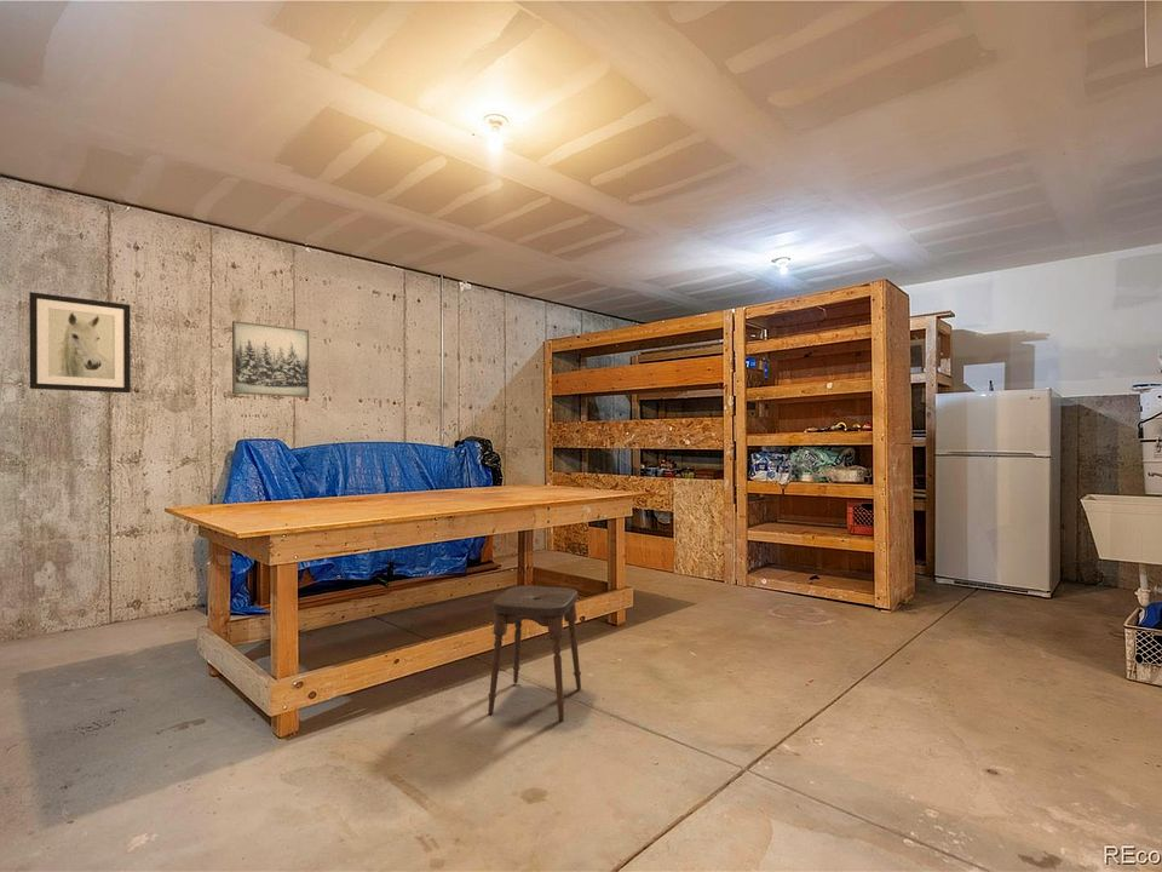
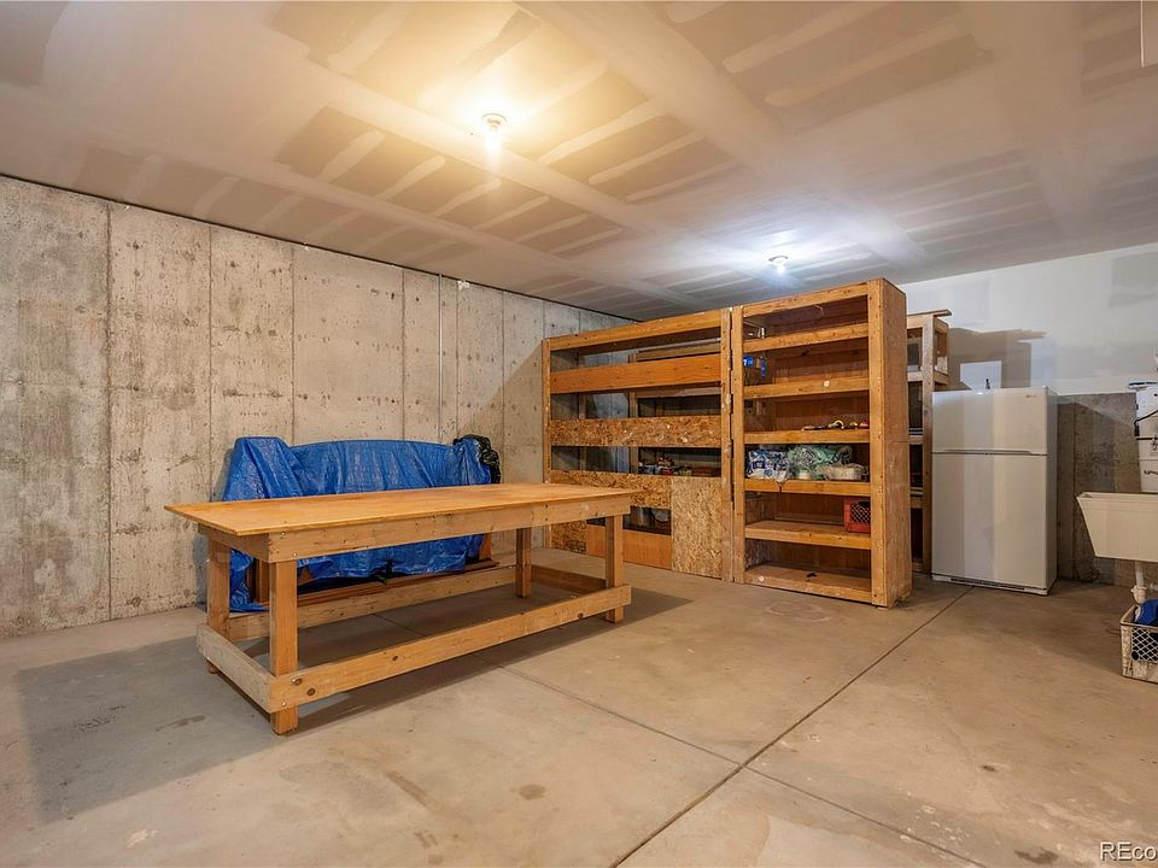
- wall art (272, 360)
- stool (548, 638)
- wall art (81, 344)
